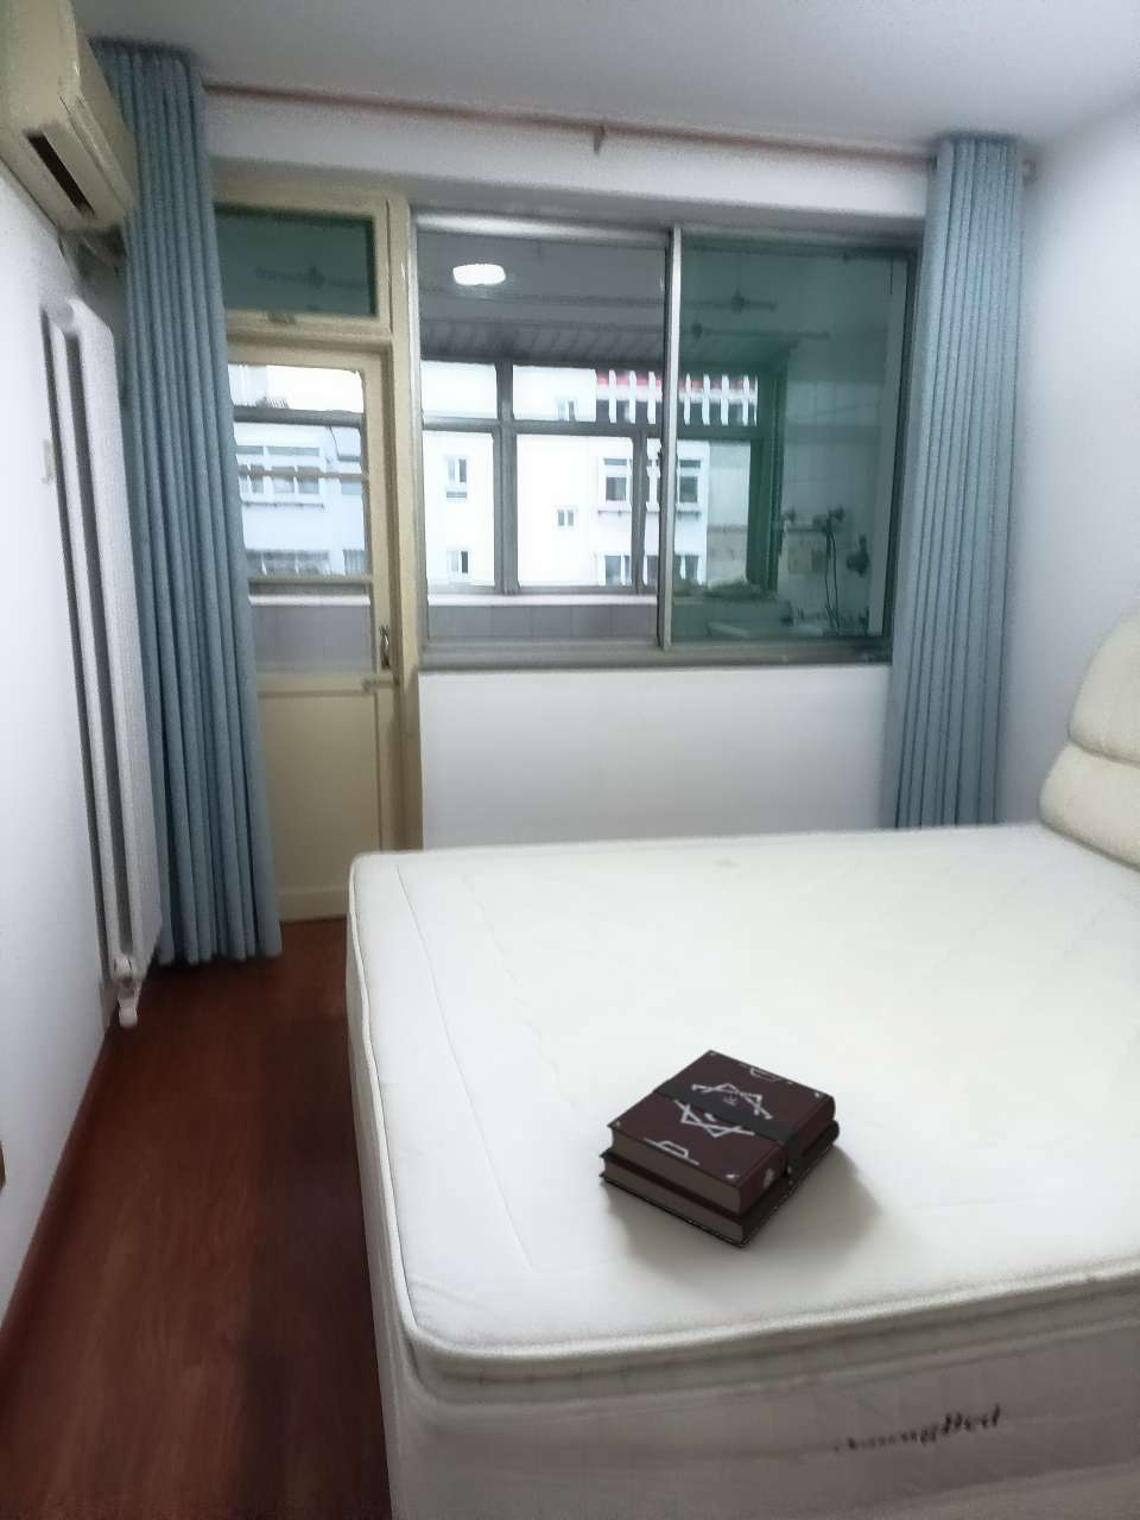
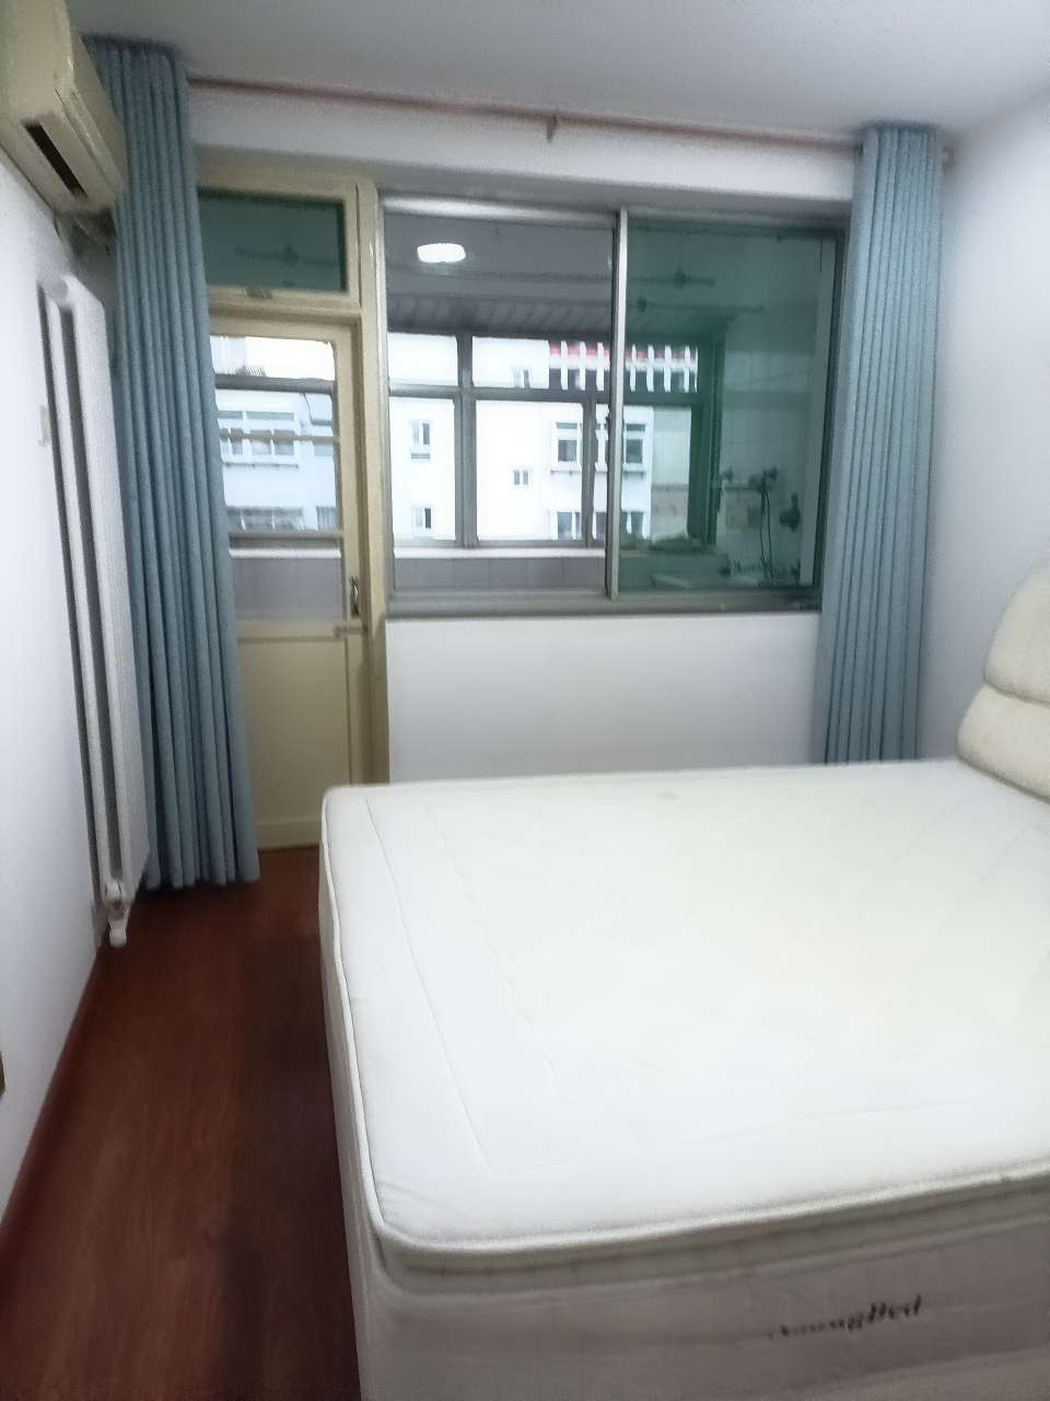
- hardback book (723, 1135)
